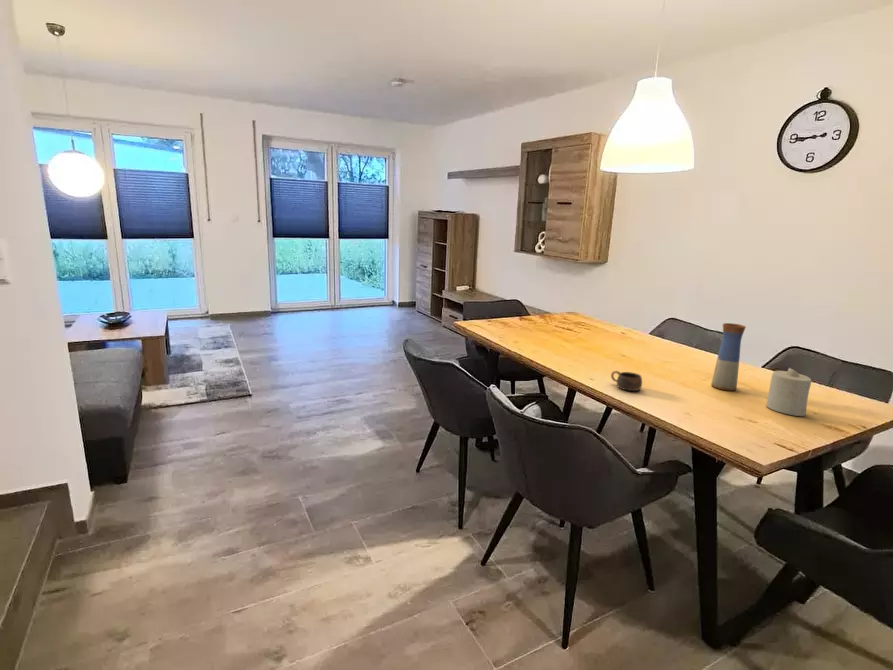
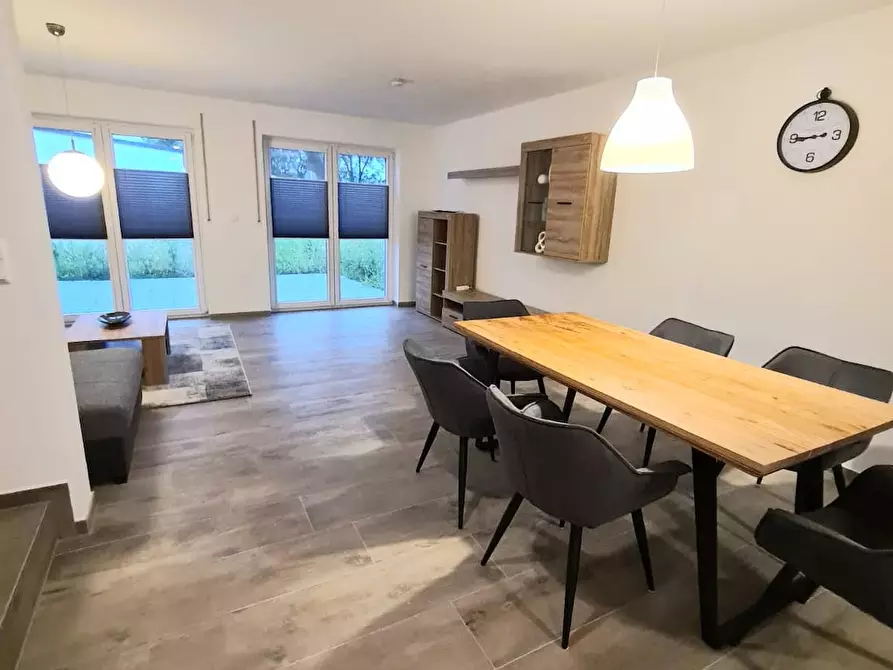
- vase (728, 356)
- candle (789, 389)
- cup (626, 380)
